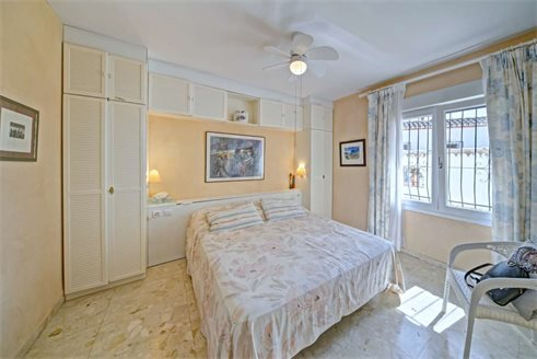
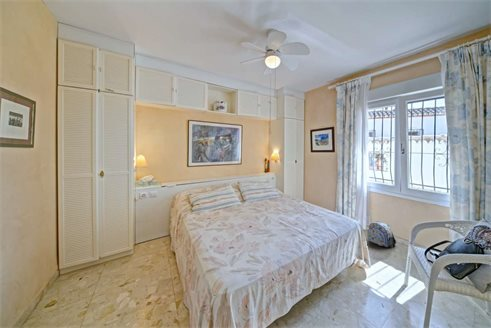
+ backpack (379, 233)
